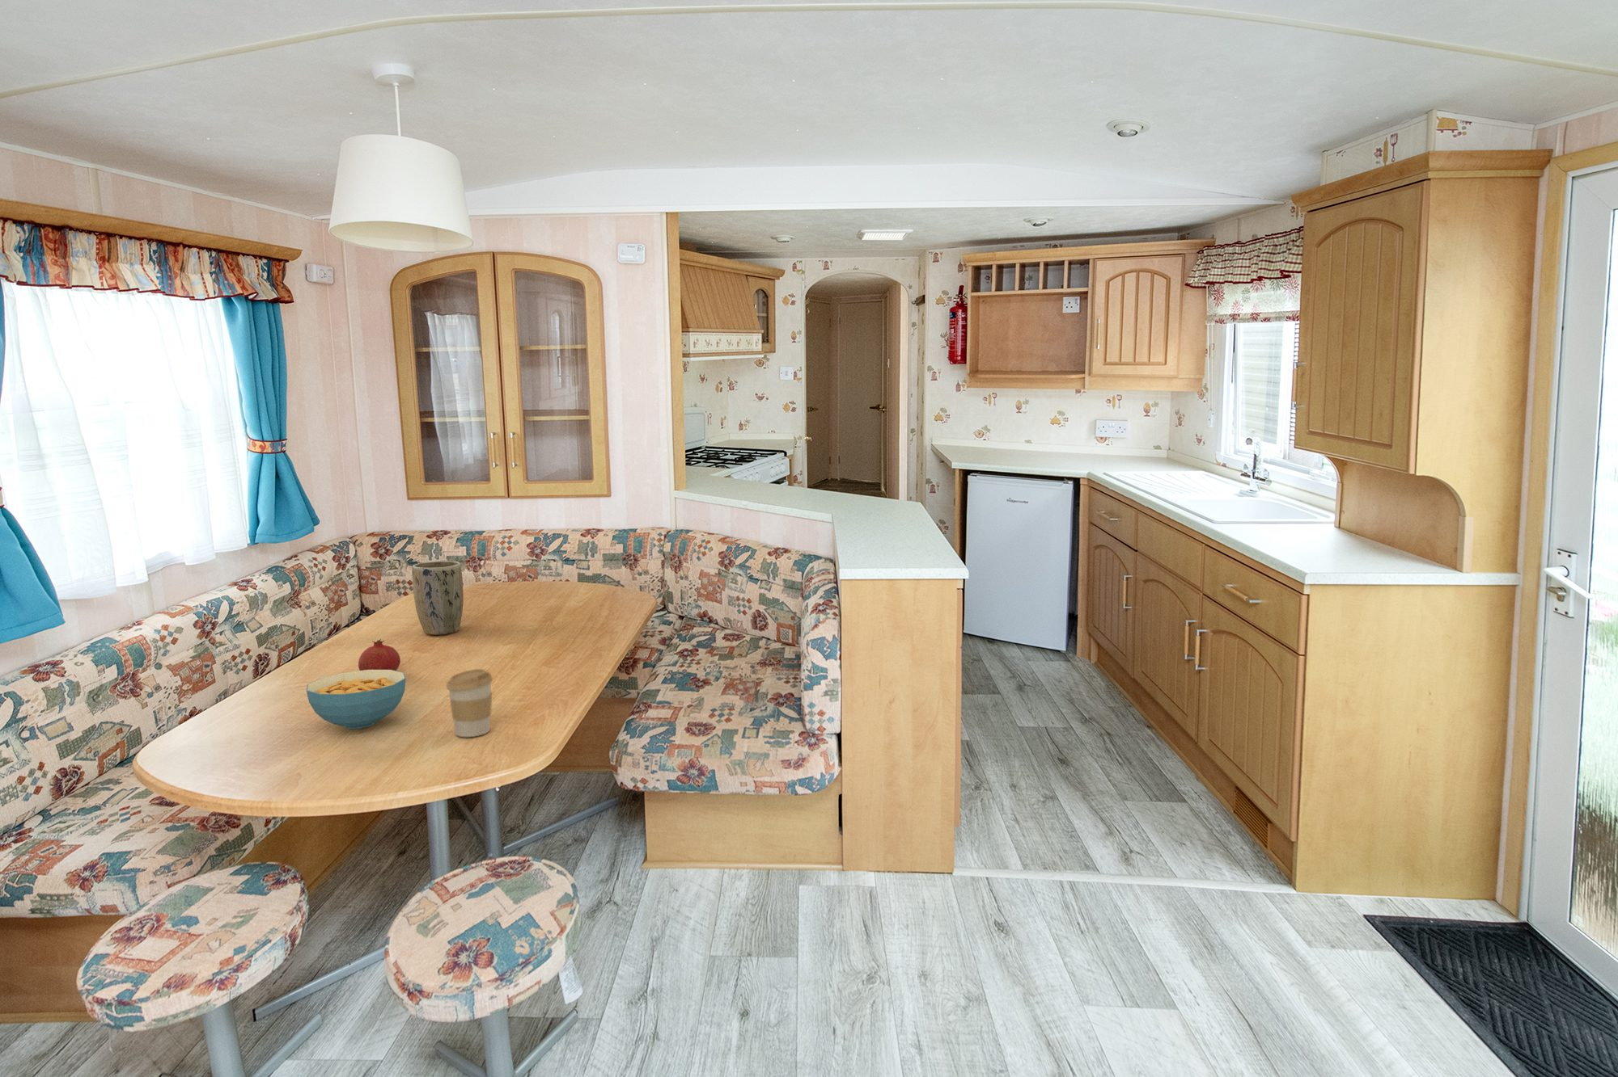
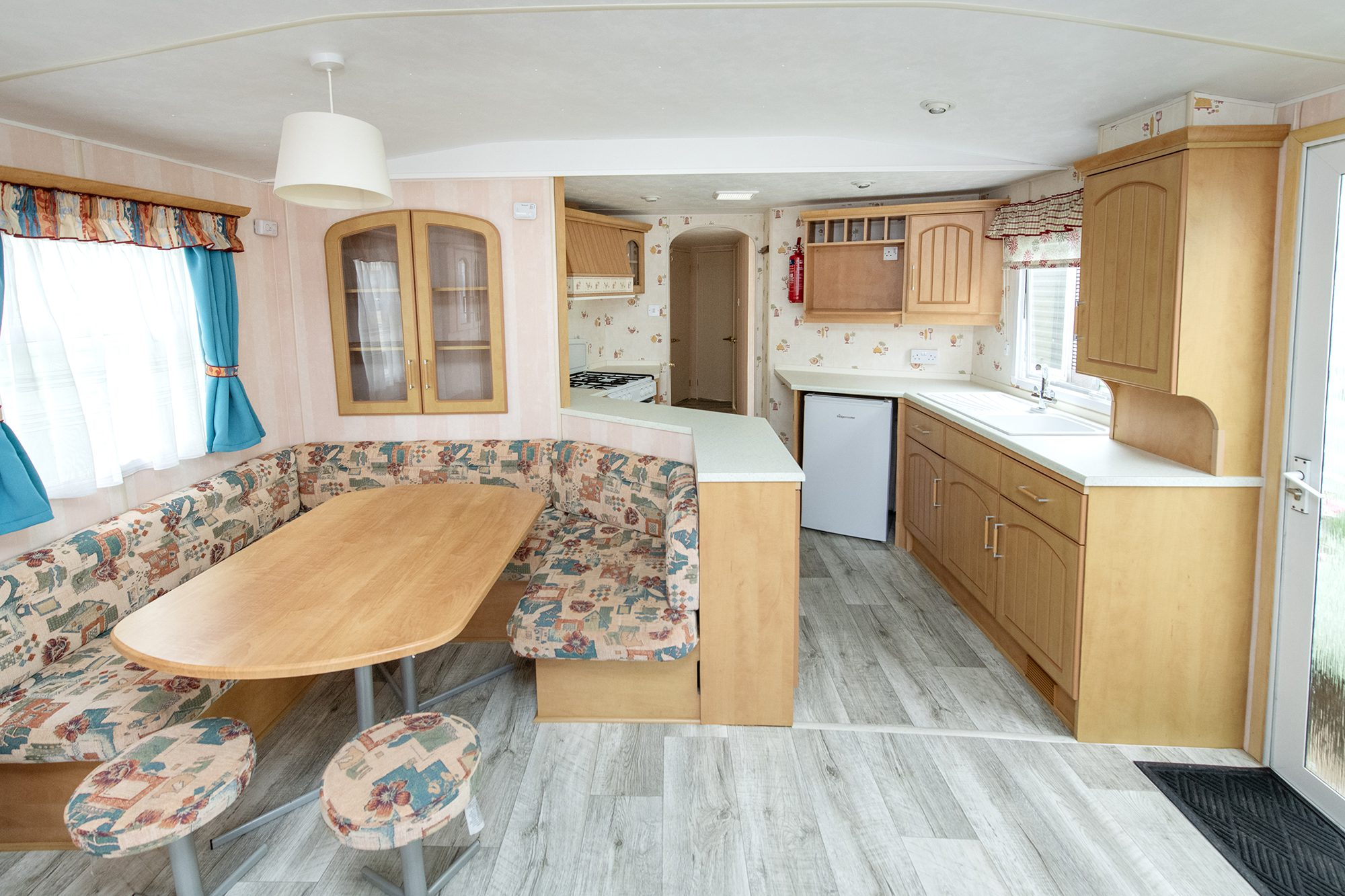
- plant pot (438, 597)
- fruit (379, 659)
- coffee cup (470, 701)
- cereal bowl (358, 703)
